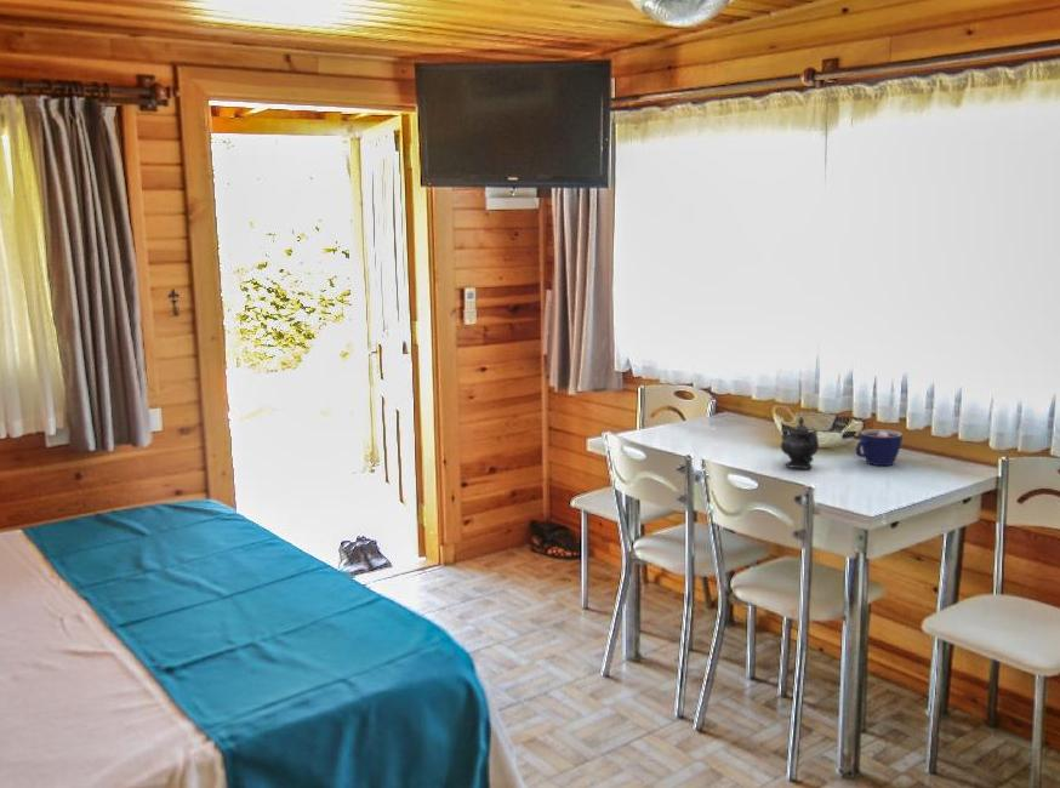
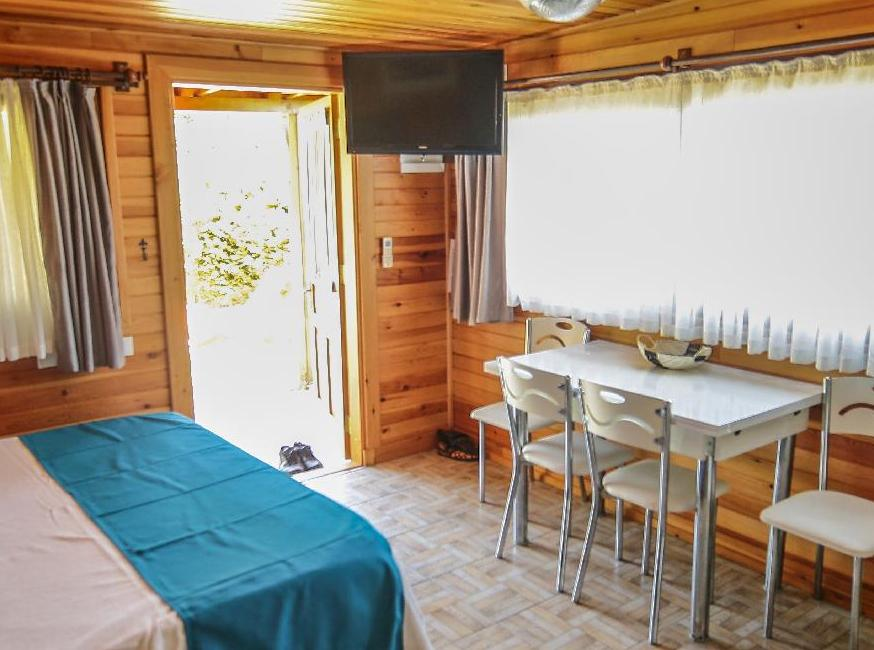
- teapot (798, 441)
- cup (876, 447)
